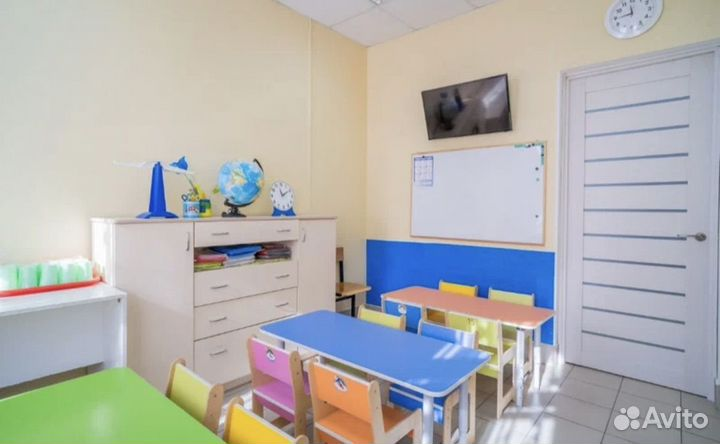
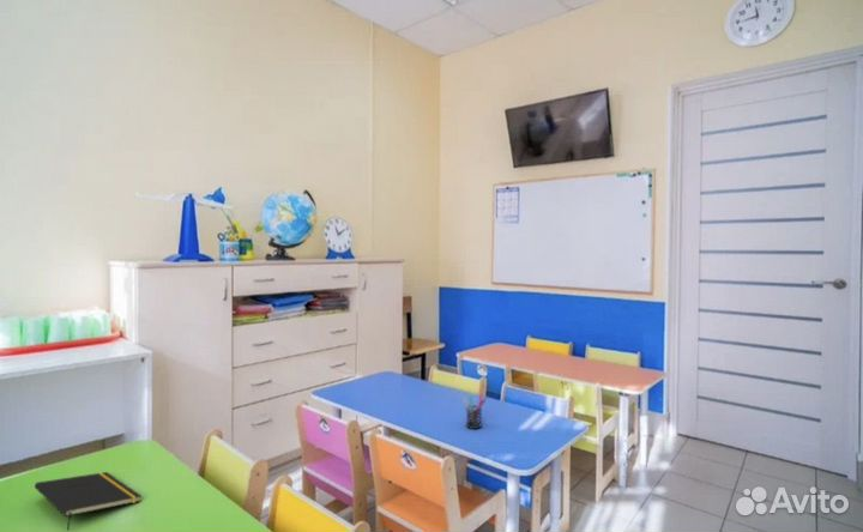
+ pen holder (473, 410)
+ notepad (87, 491)
